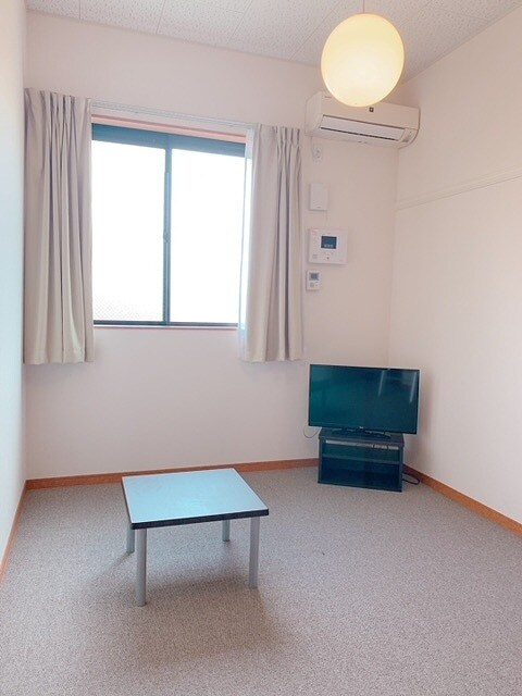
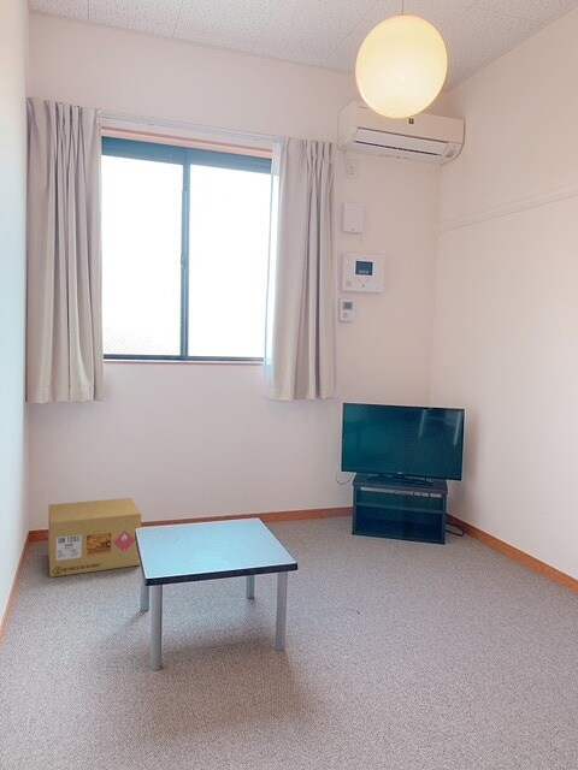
+ cardboard box (94, 534)
